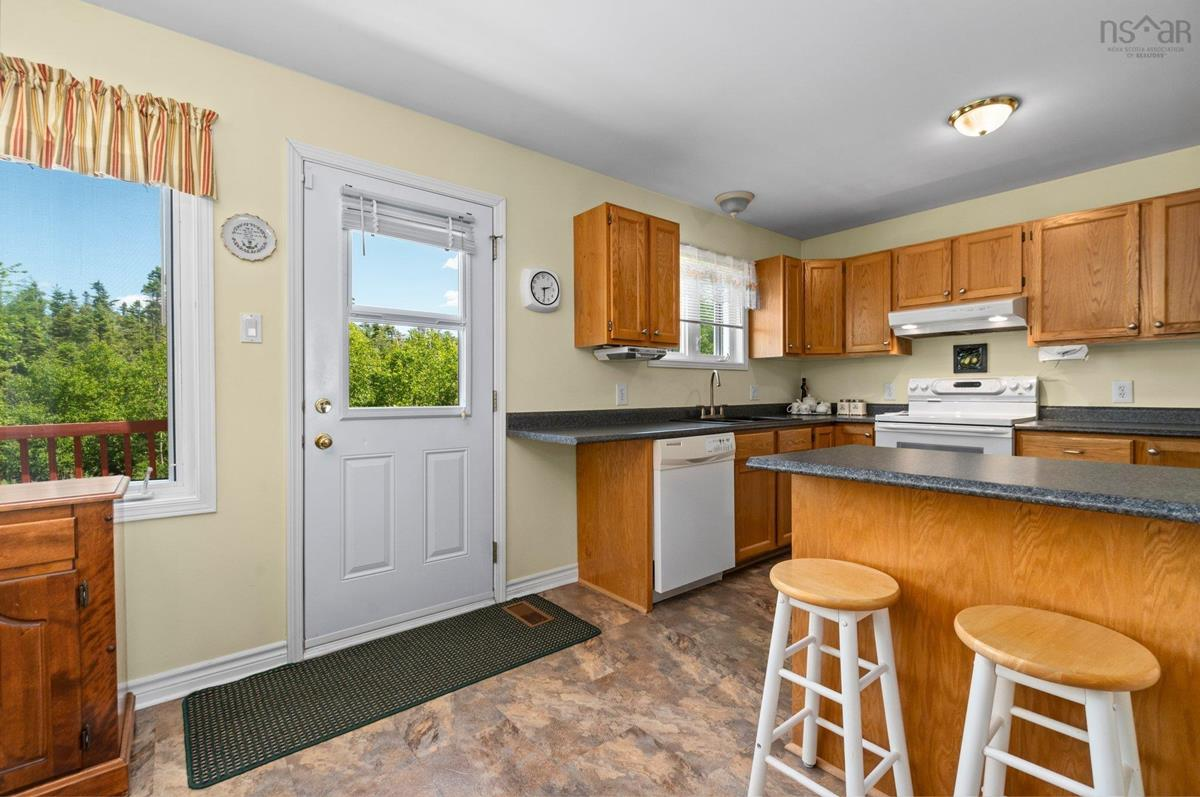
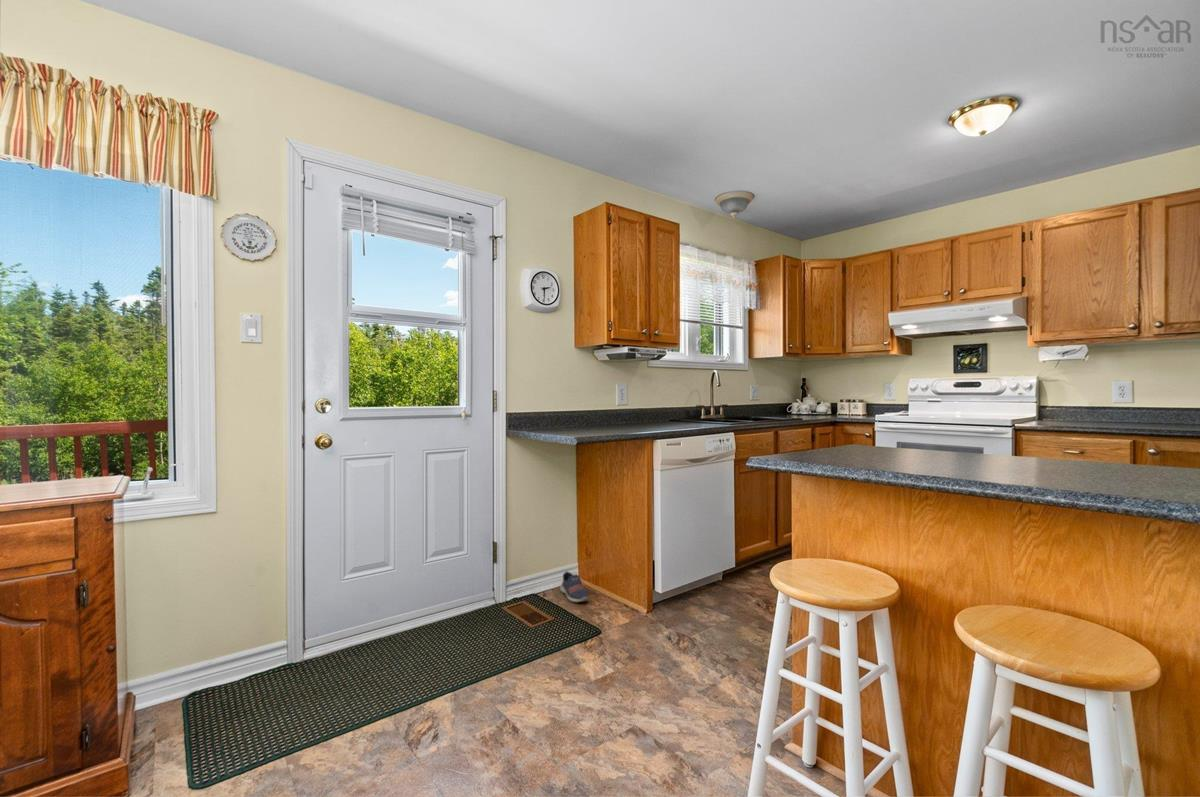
+ shoe (574, 586)
